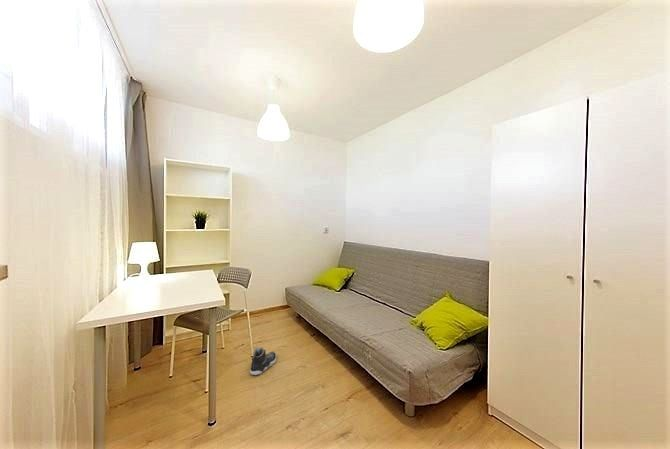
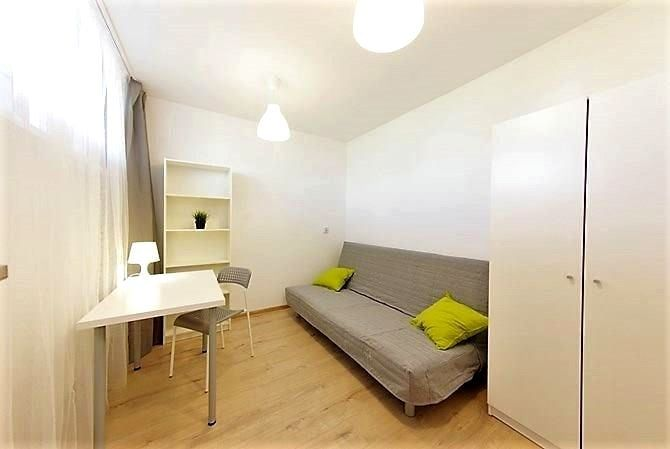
- sneaker (264, 356)
